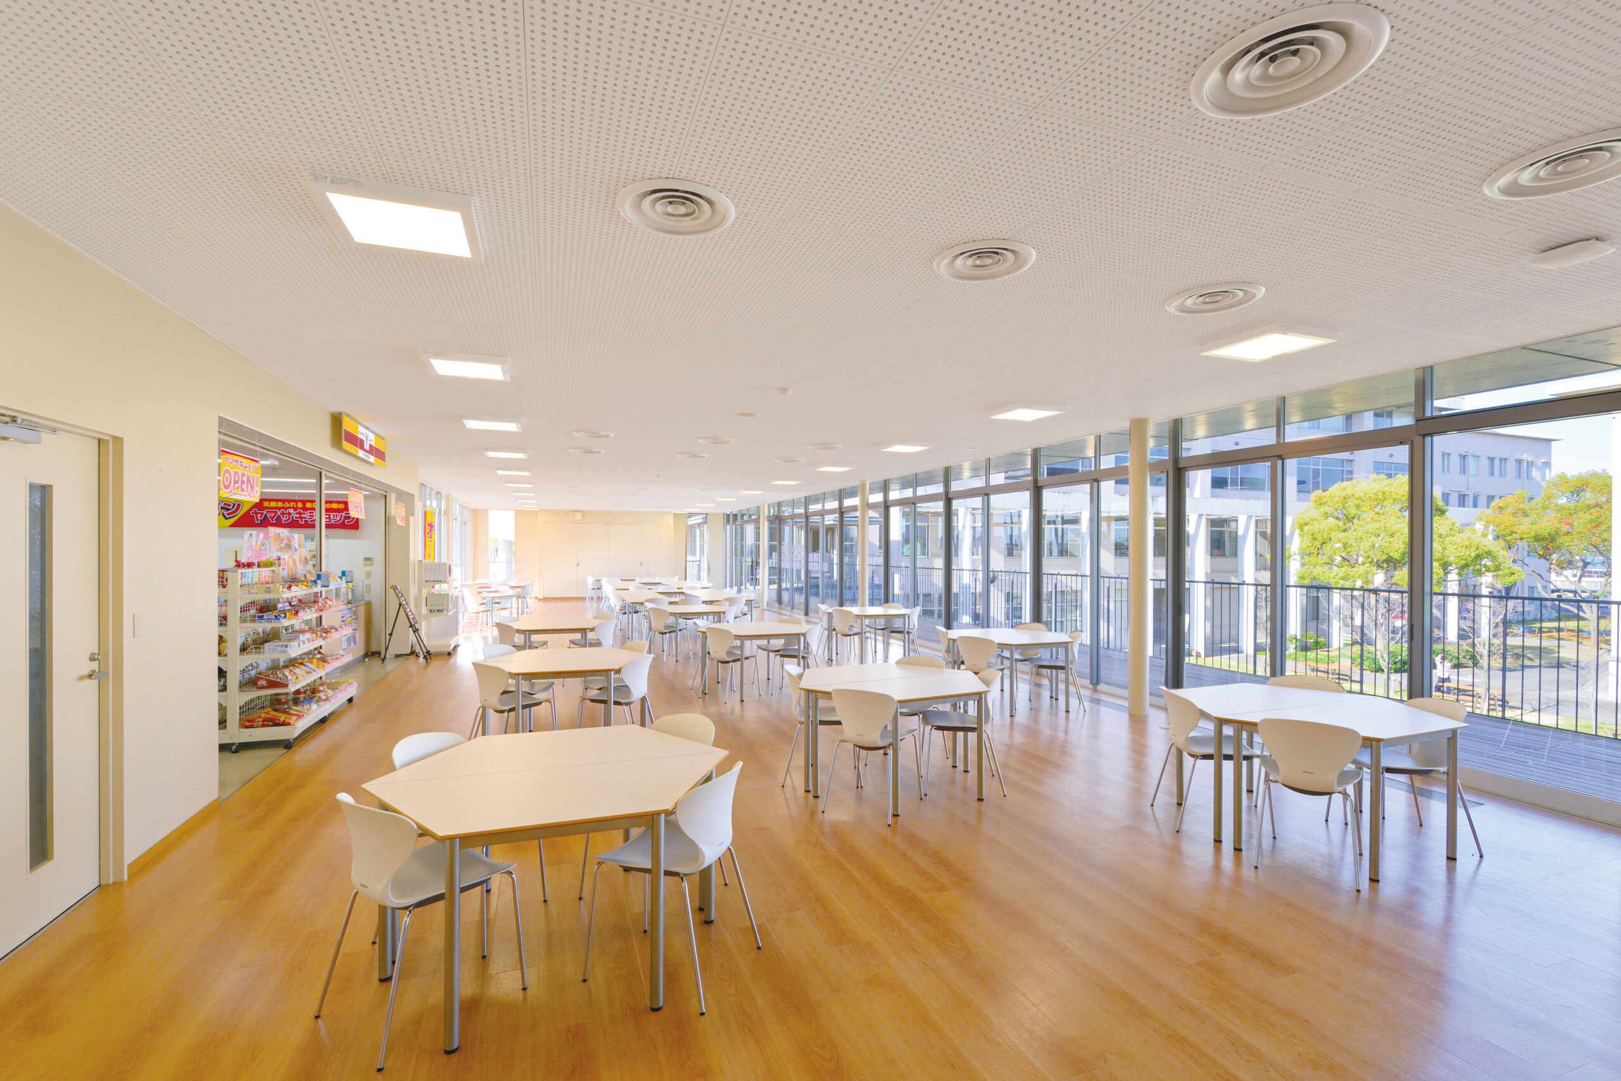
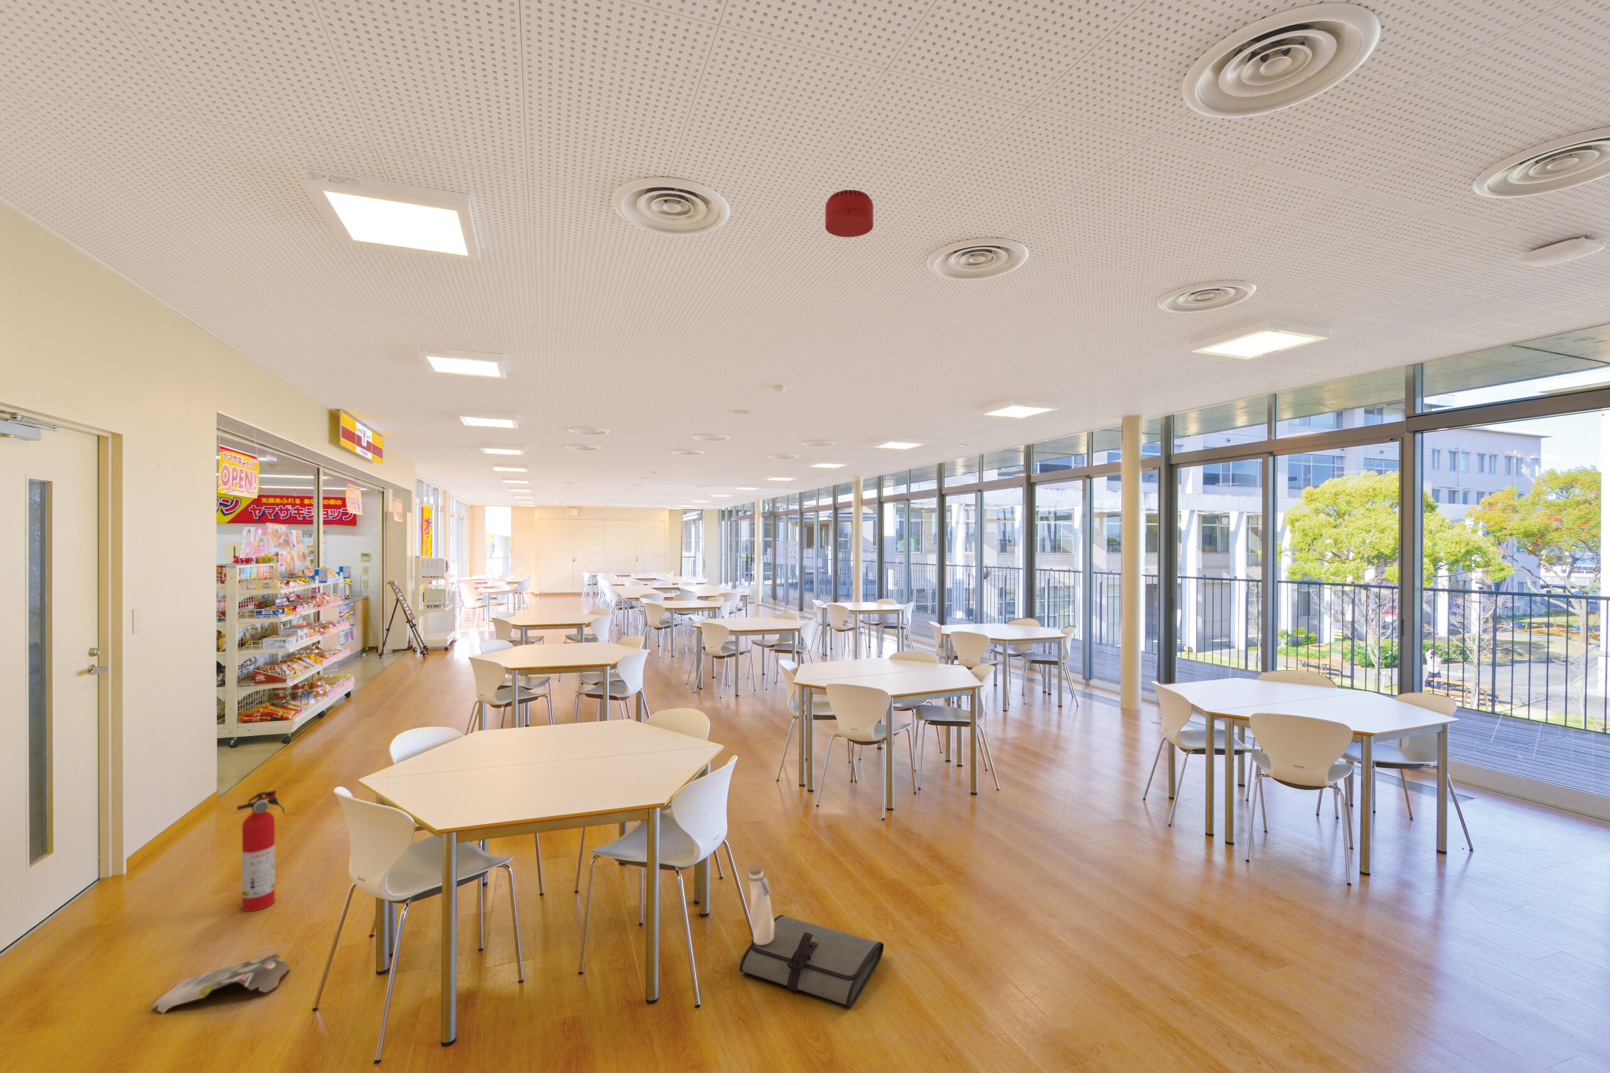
+ water bottle (764, 901)
+ smoke detector (849, 212)
+ tool roll (812, 946)
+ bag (225, 978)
+ fire extinguisher (261, 848)
